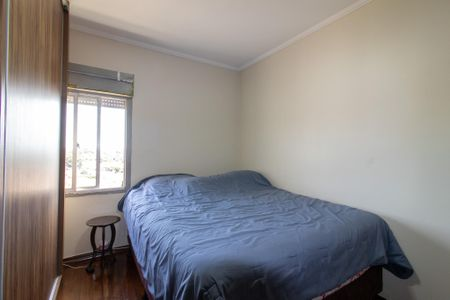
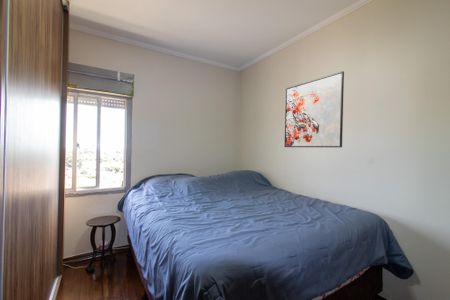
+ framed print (310, 114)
